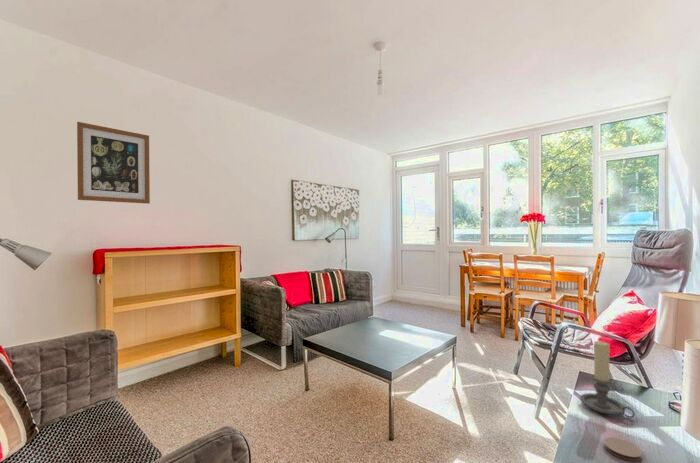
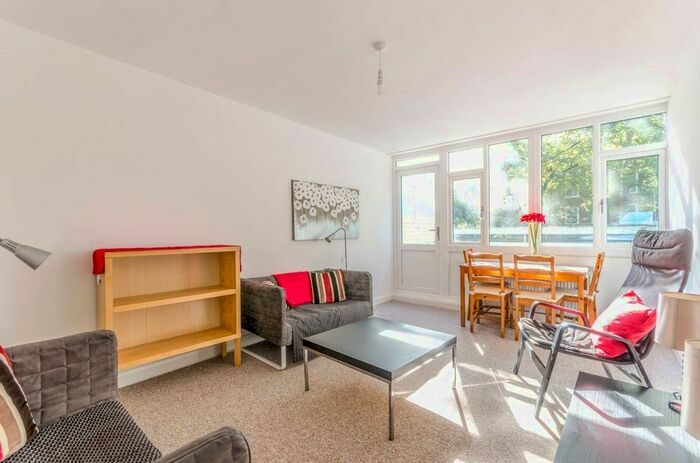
- wall art (115, 165)
- coaster (622, 448)
- candle holder (606, 376)
